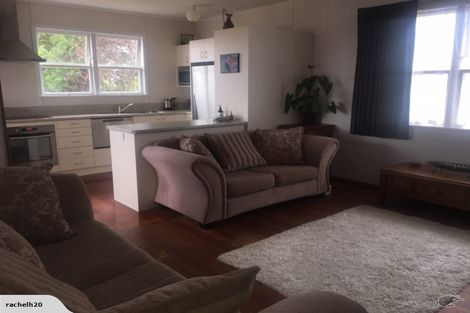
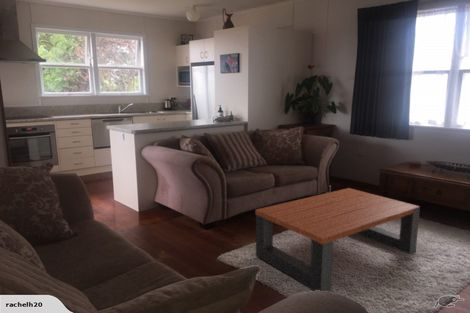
+ coffee table (337, 231)
